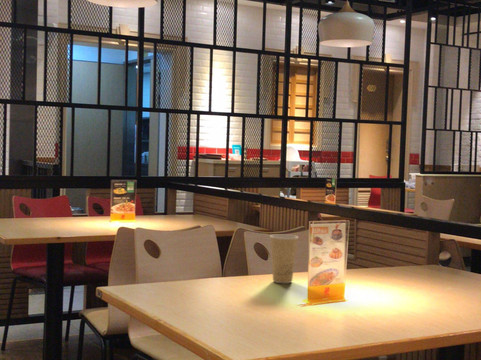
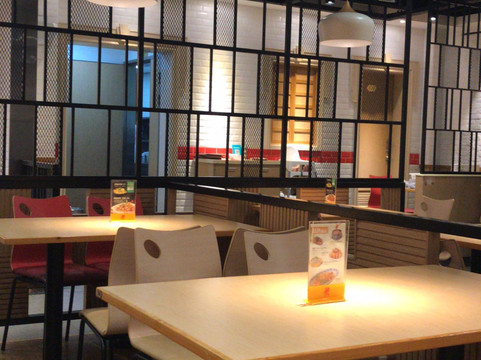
- paper cup (283, 258)
